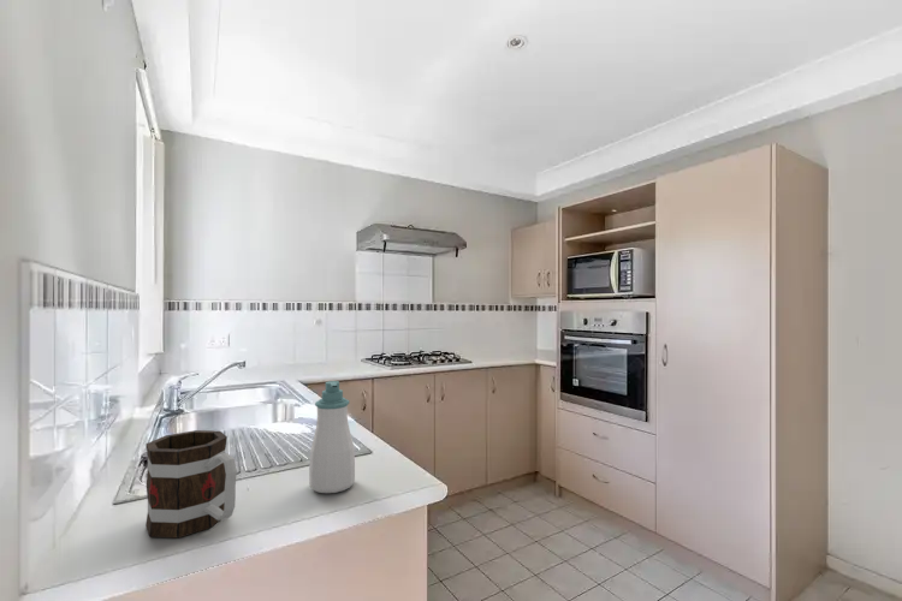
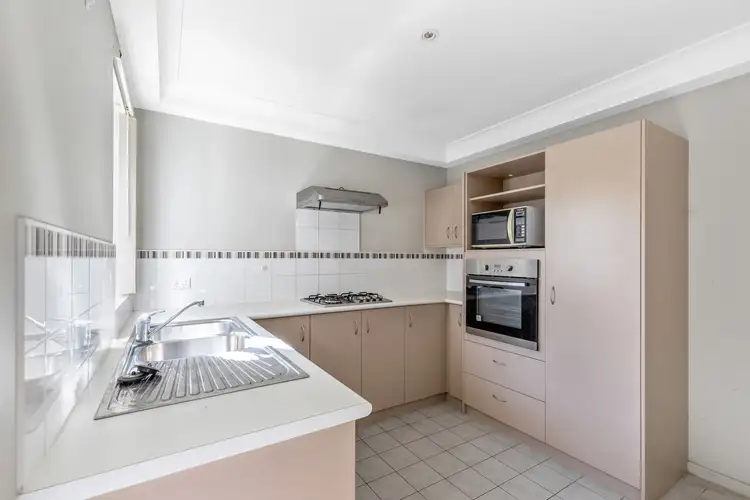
- soap bottle (332, 433)
- mug (197, 482)
